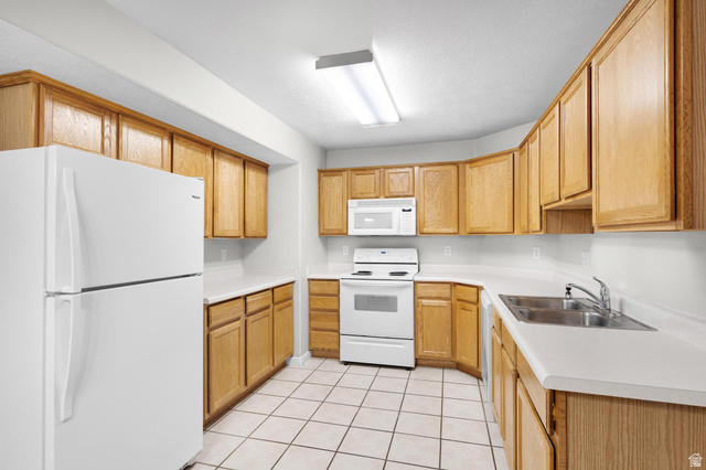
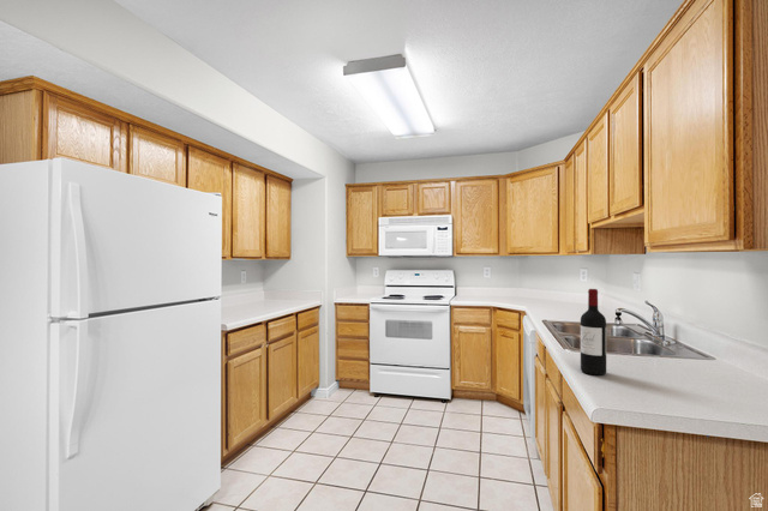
+ wine bottle (593, 330)
